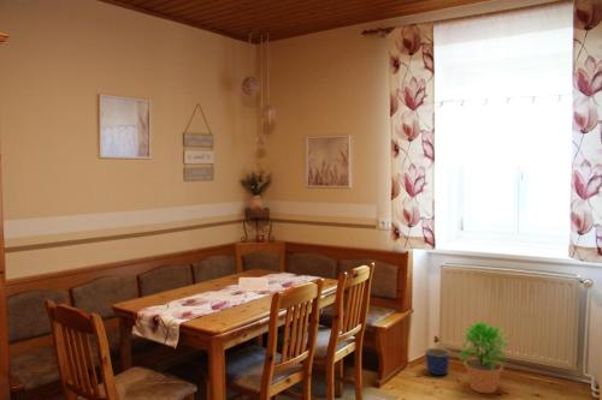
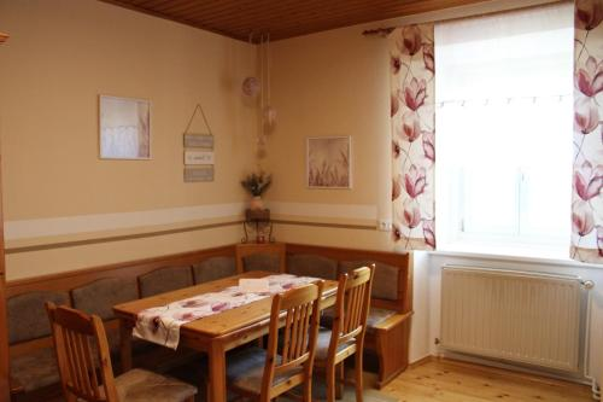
- planter (437, 362)
- potted plant (482, 353)
